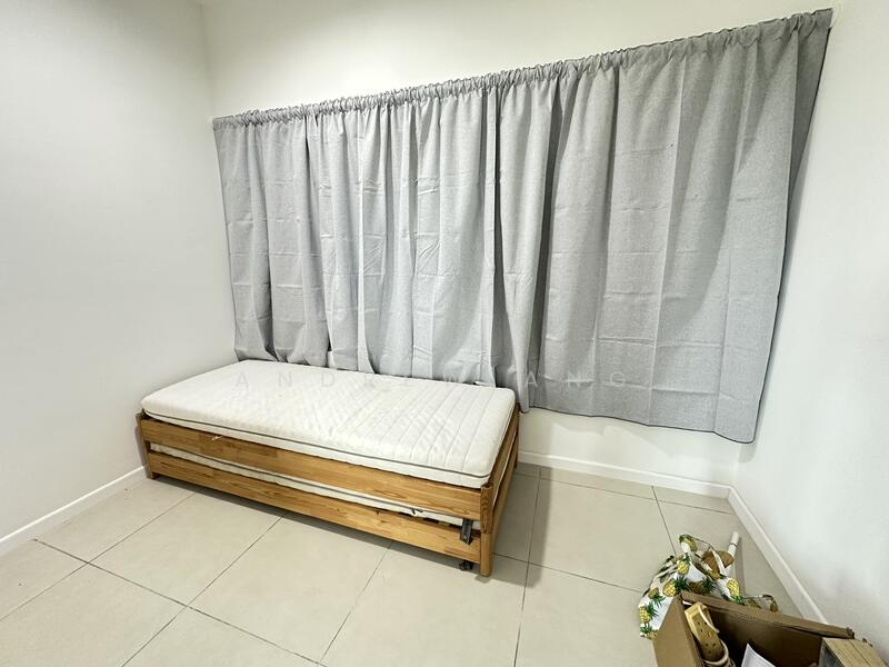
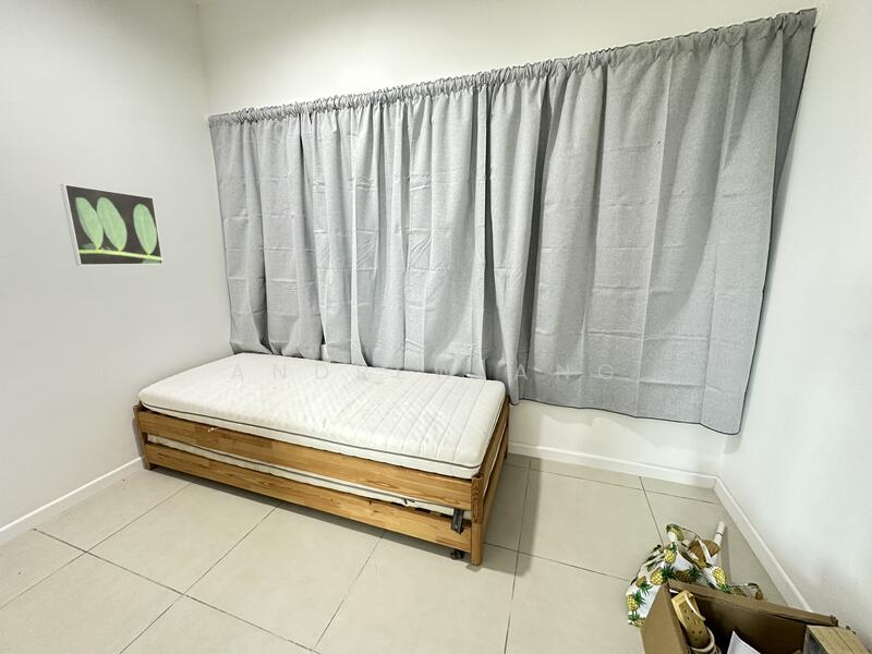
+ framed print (117, 229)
